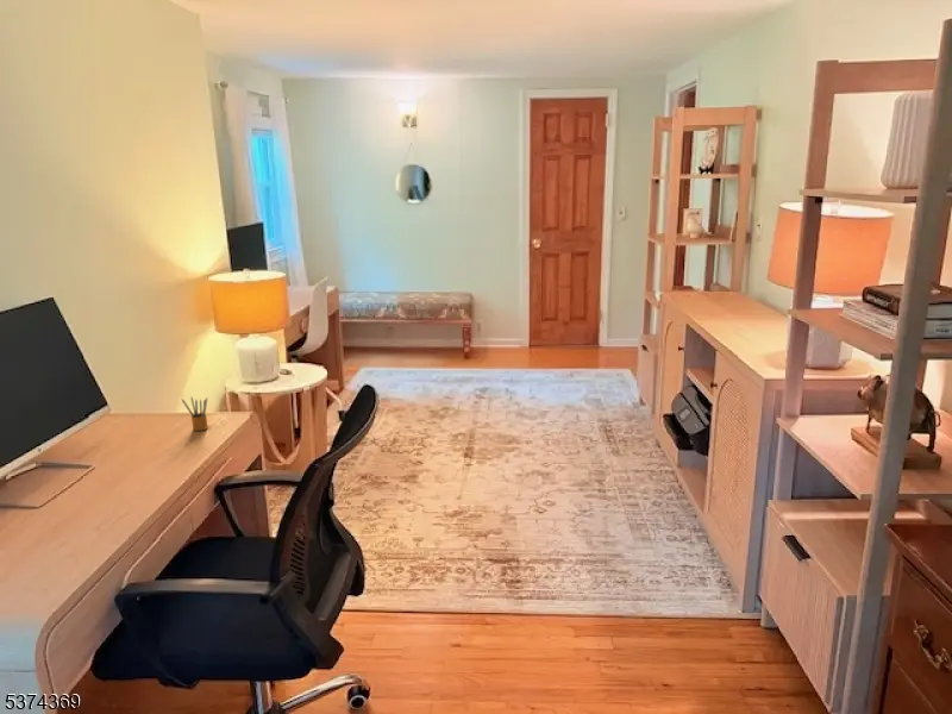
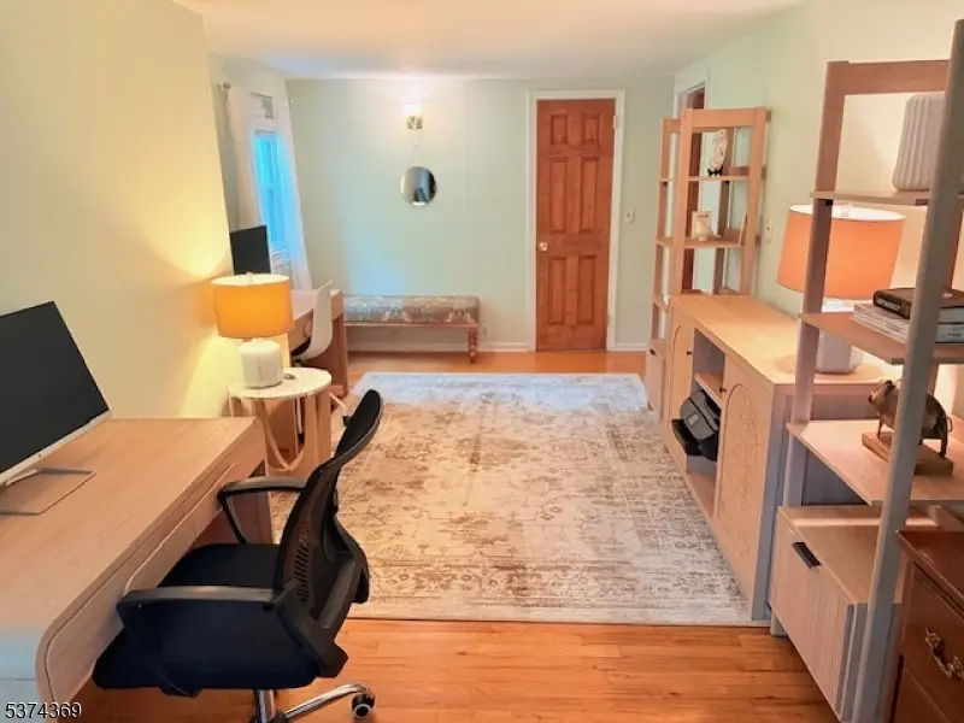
- pencil box (196, 412)
